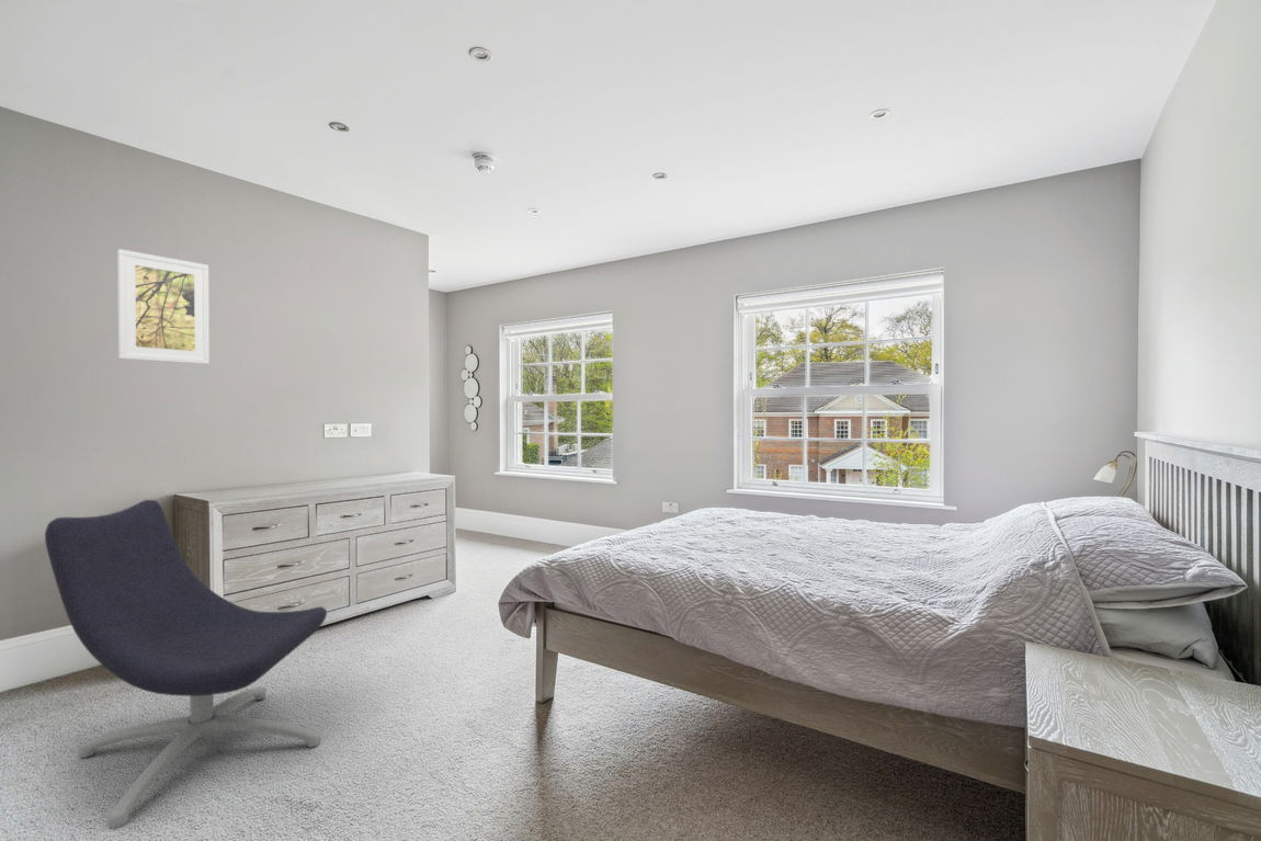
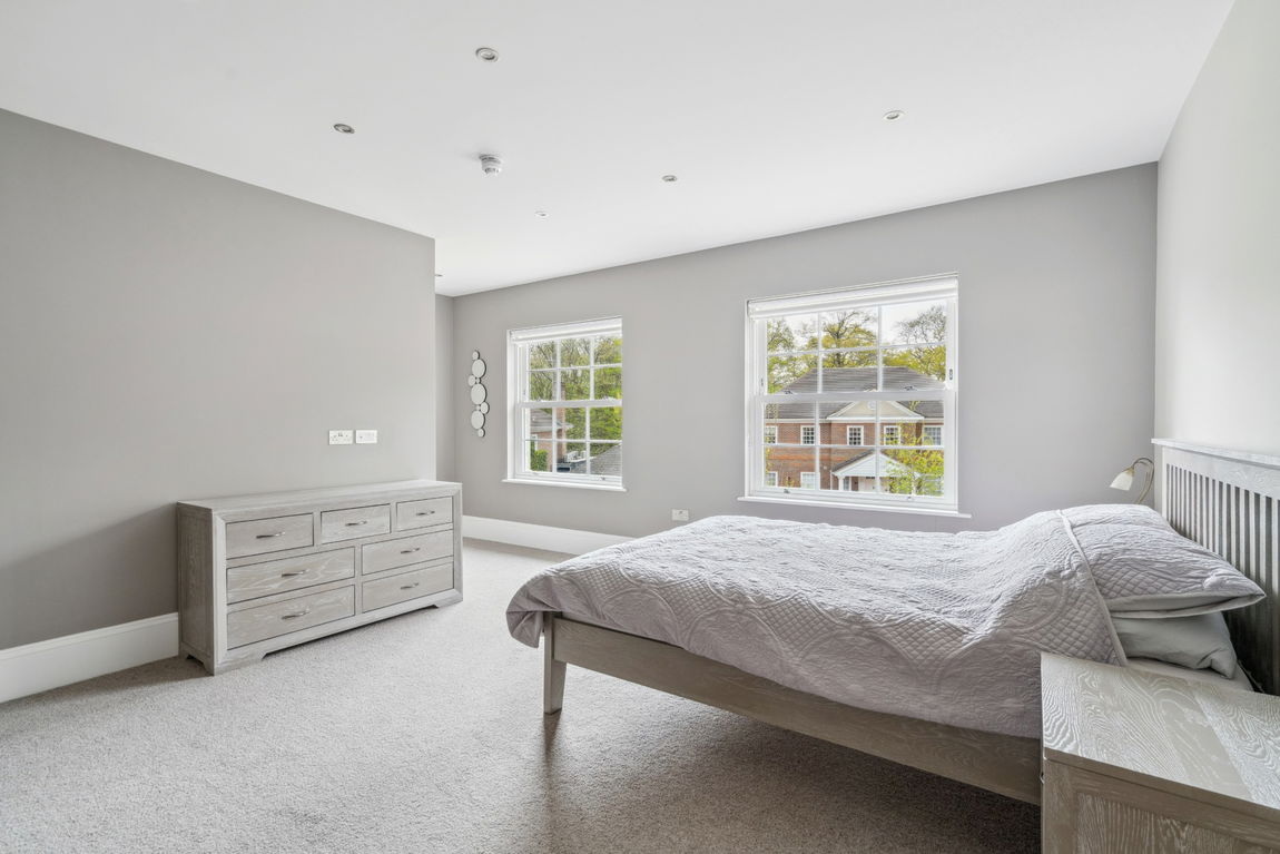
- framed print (166, 309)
- lounge chair (206, 628)
